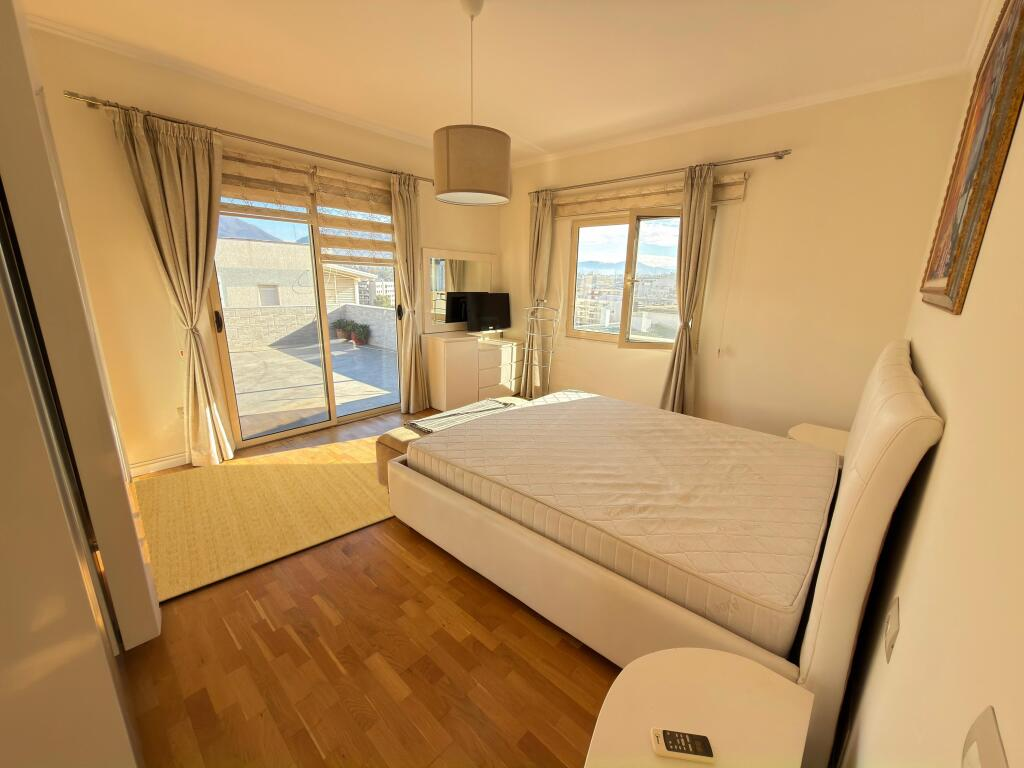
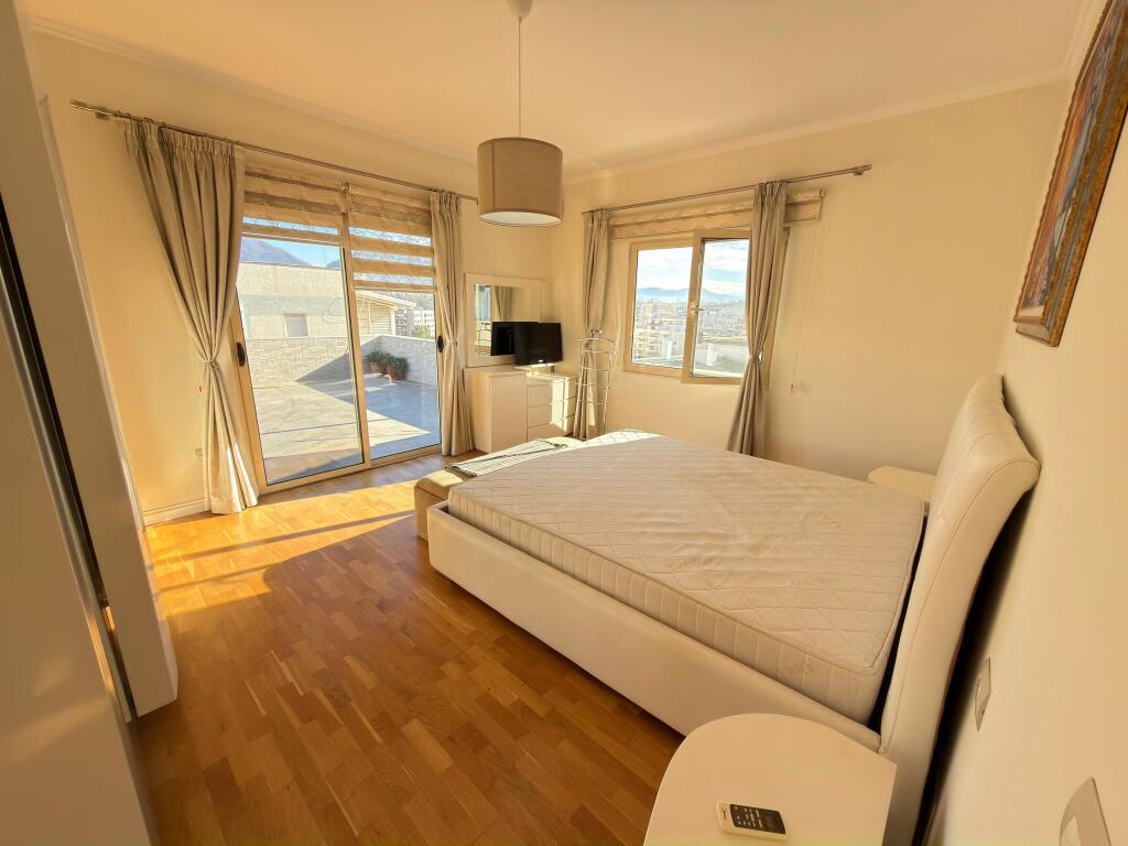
- rug (274, 492)
